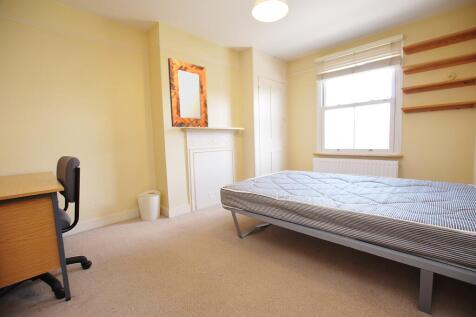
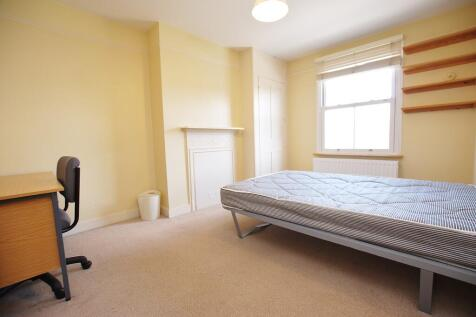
- home mirror (189, 95)
